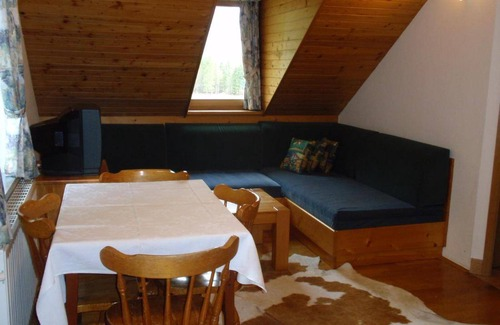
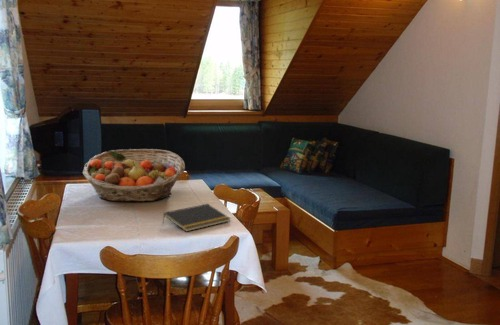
+ notepad (197, 216)
+ fruit basket (134, 174)
